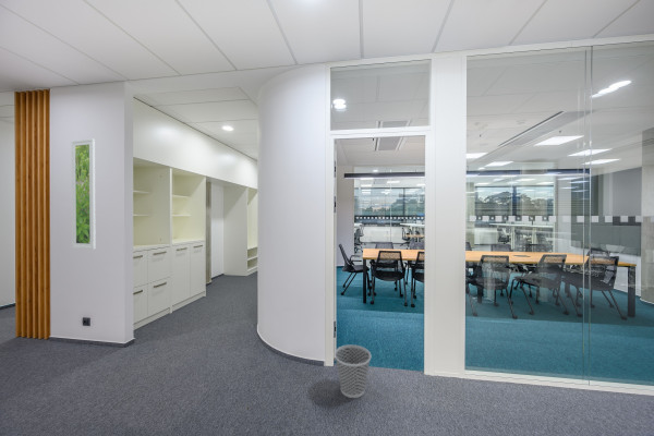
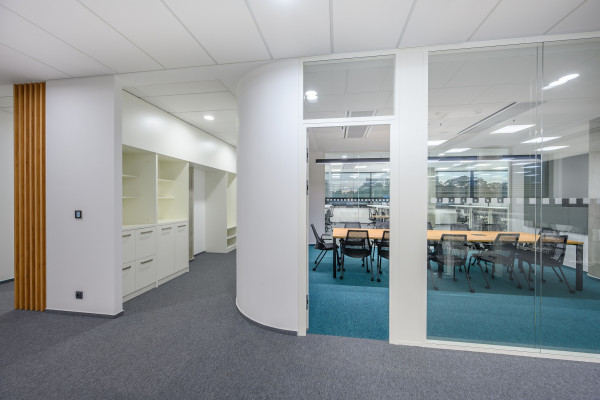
- wastebasket (352, 372)
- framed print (83, 194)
